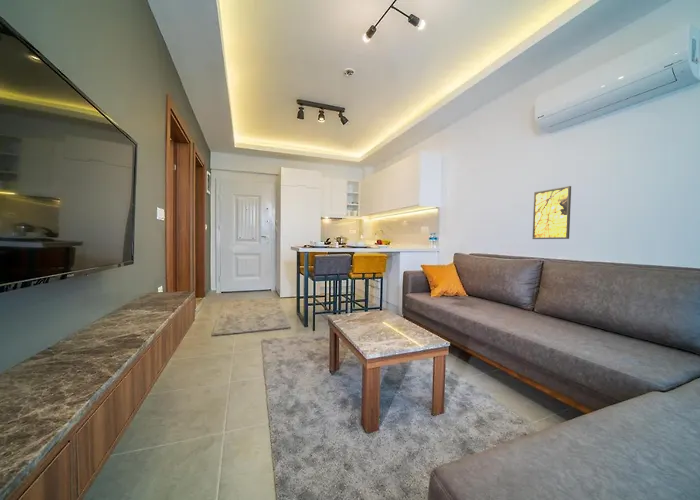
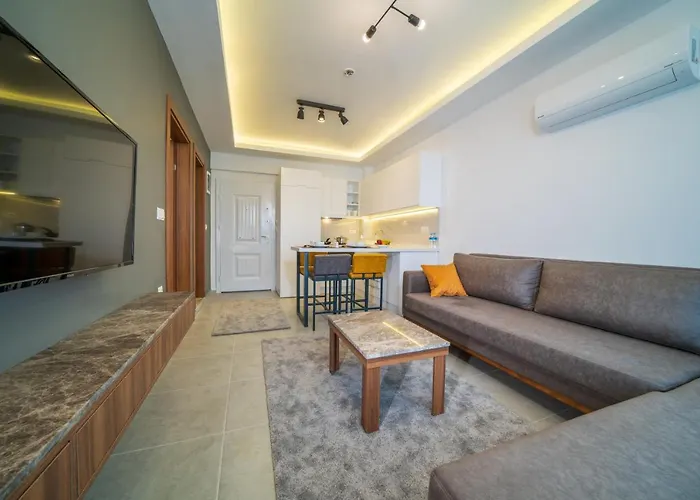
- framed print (550, 214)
